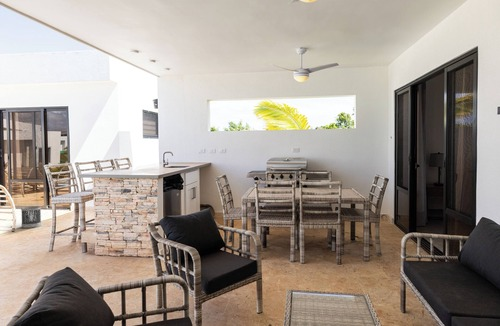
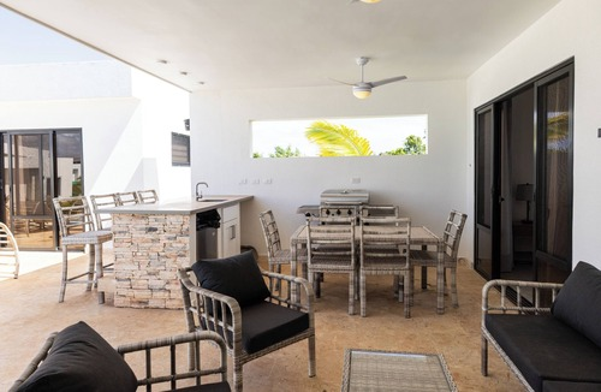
- wastebasket (31, 217)
